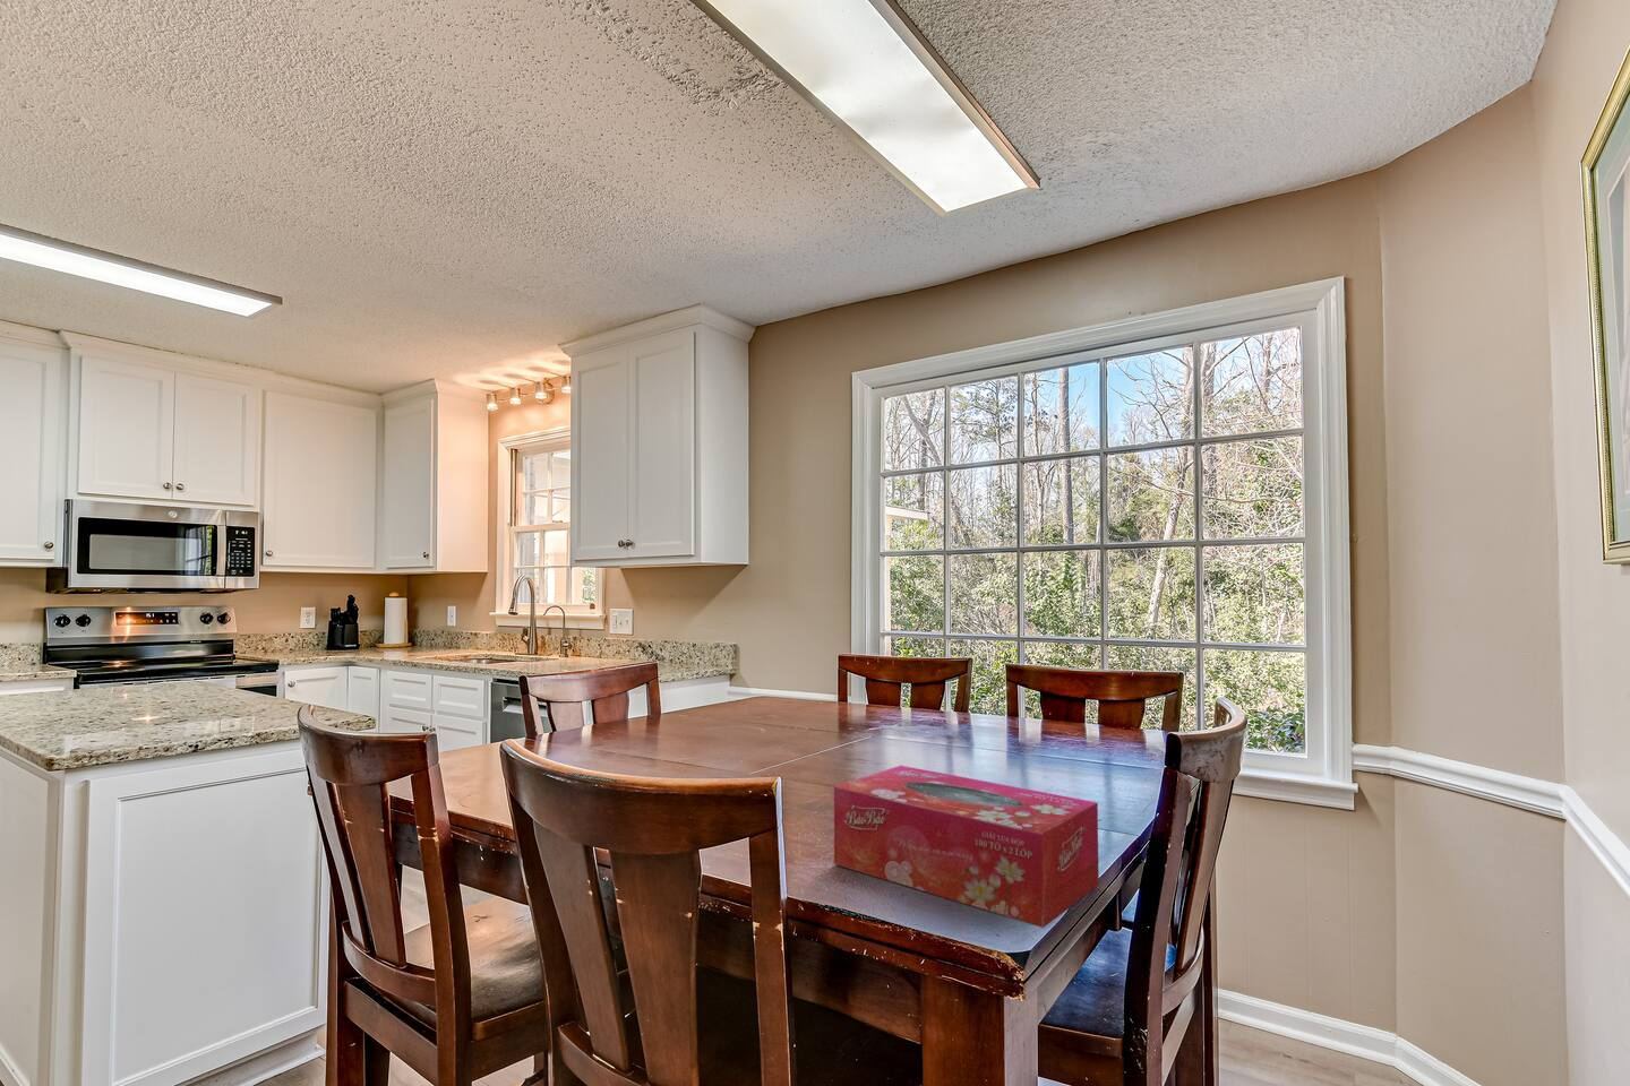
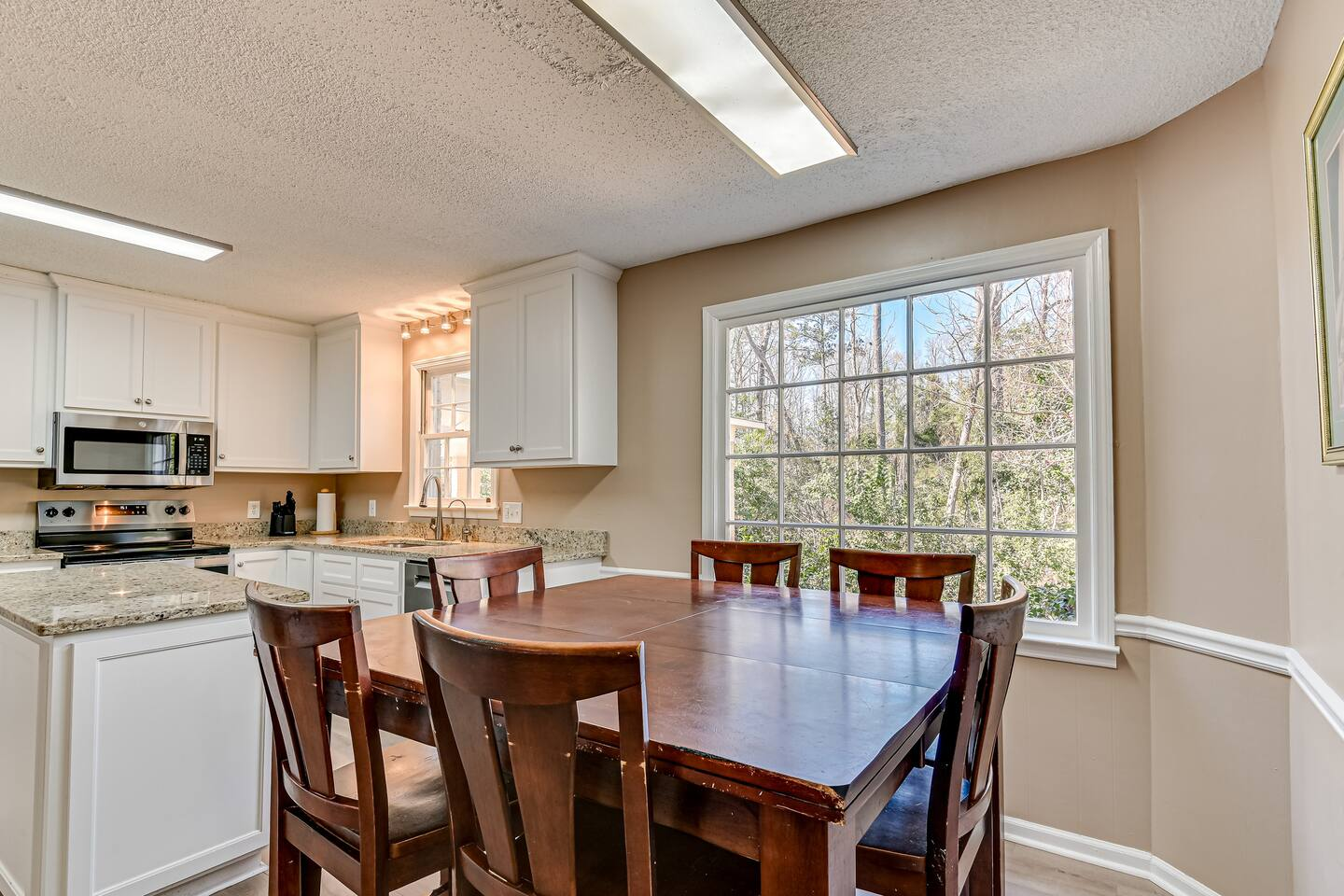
- tissue box (961, 834)
